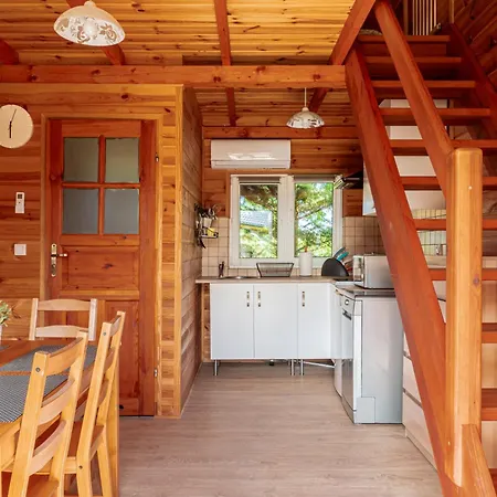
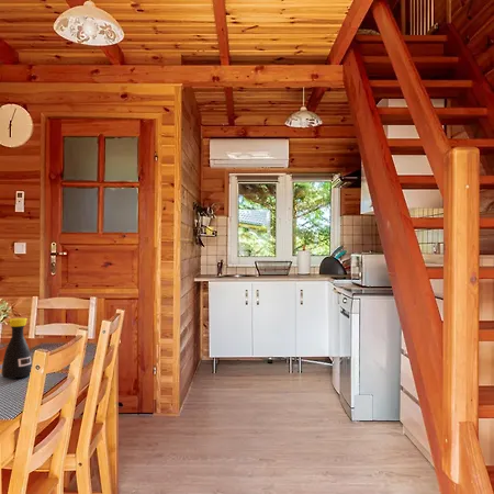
+ bottle (16, 347)
